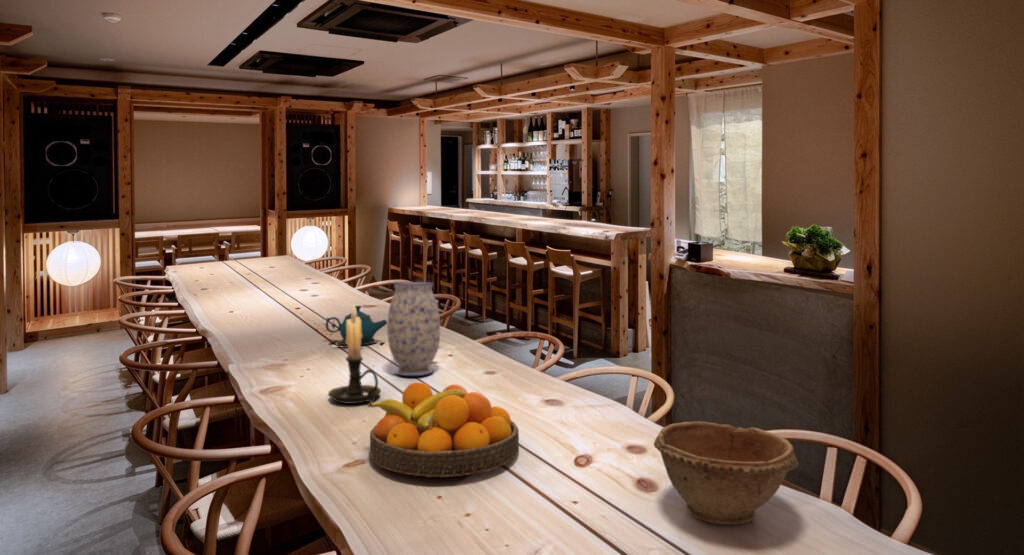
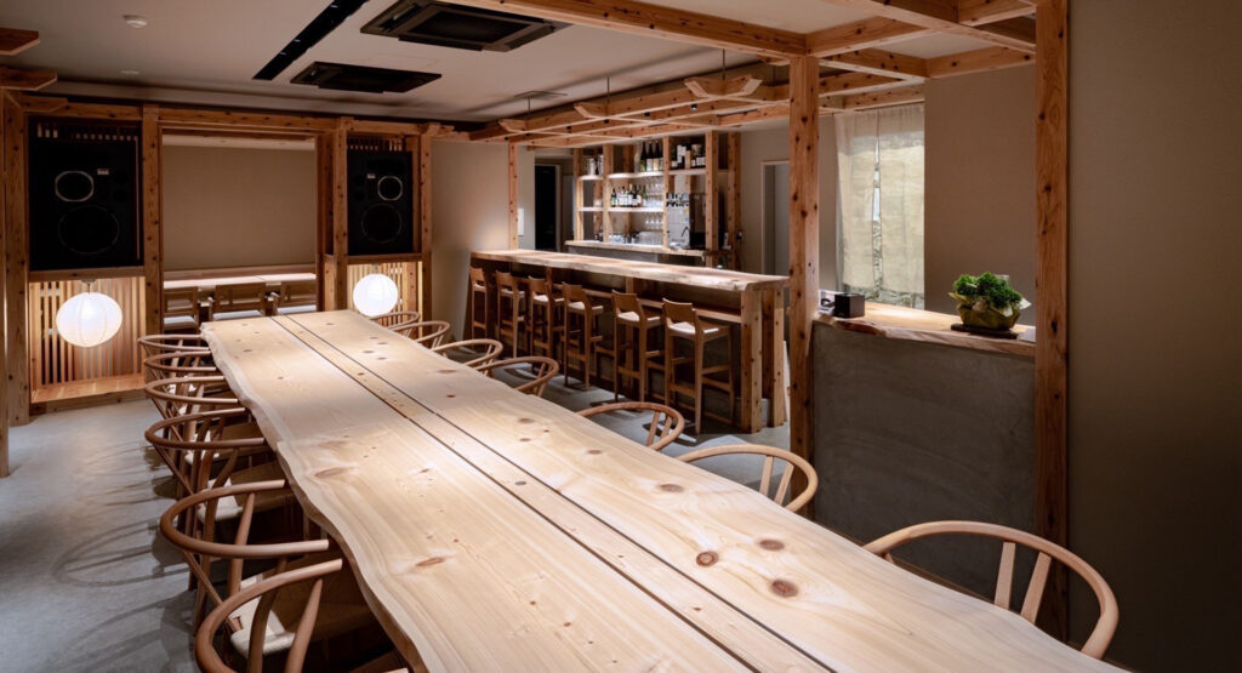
- vase (413, 327)
- candle holder (358, 352)
- fruit bowl (445, 419)
- teapot (361, 323)
- bowl (724, 474)
